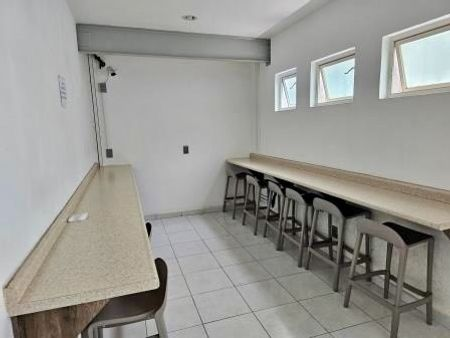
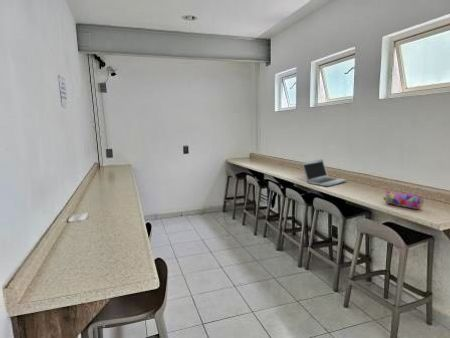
+ laptop (324, 172)
+ pencil case (402, 199)
